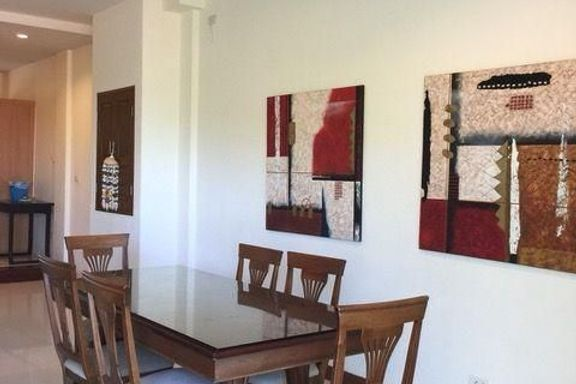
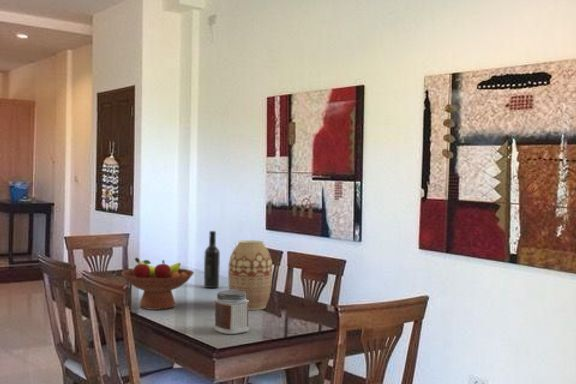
+ vase (250, 274)
+ jar (231, 311)
+ fruit bowl (157, 282)
+ wine bottle (212, 259)
